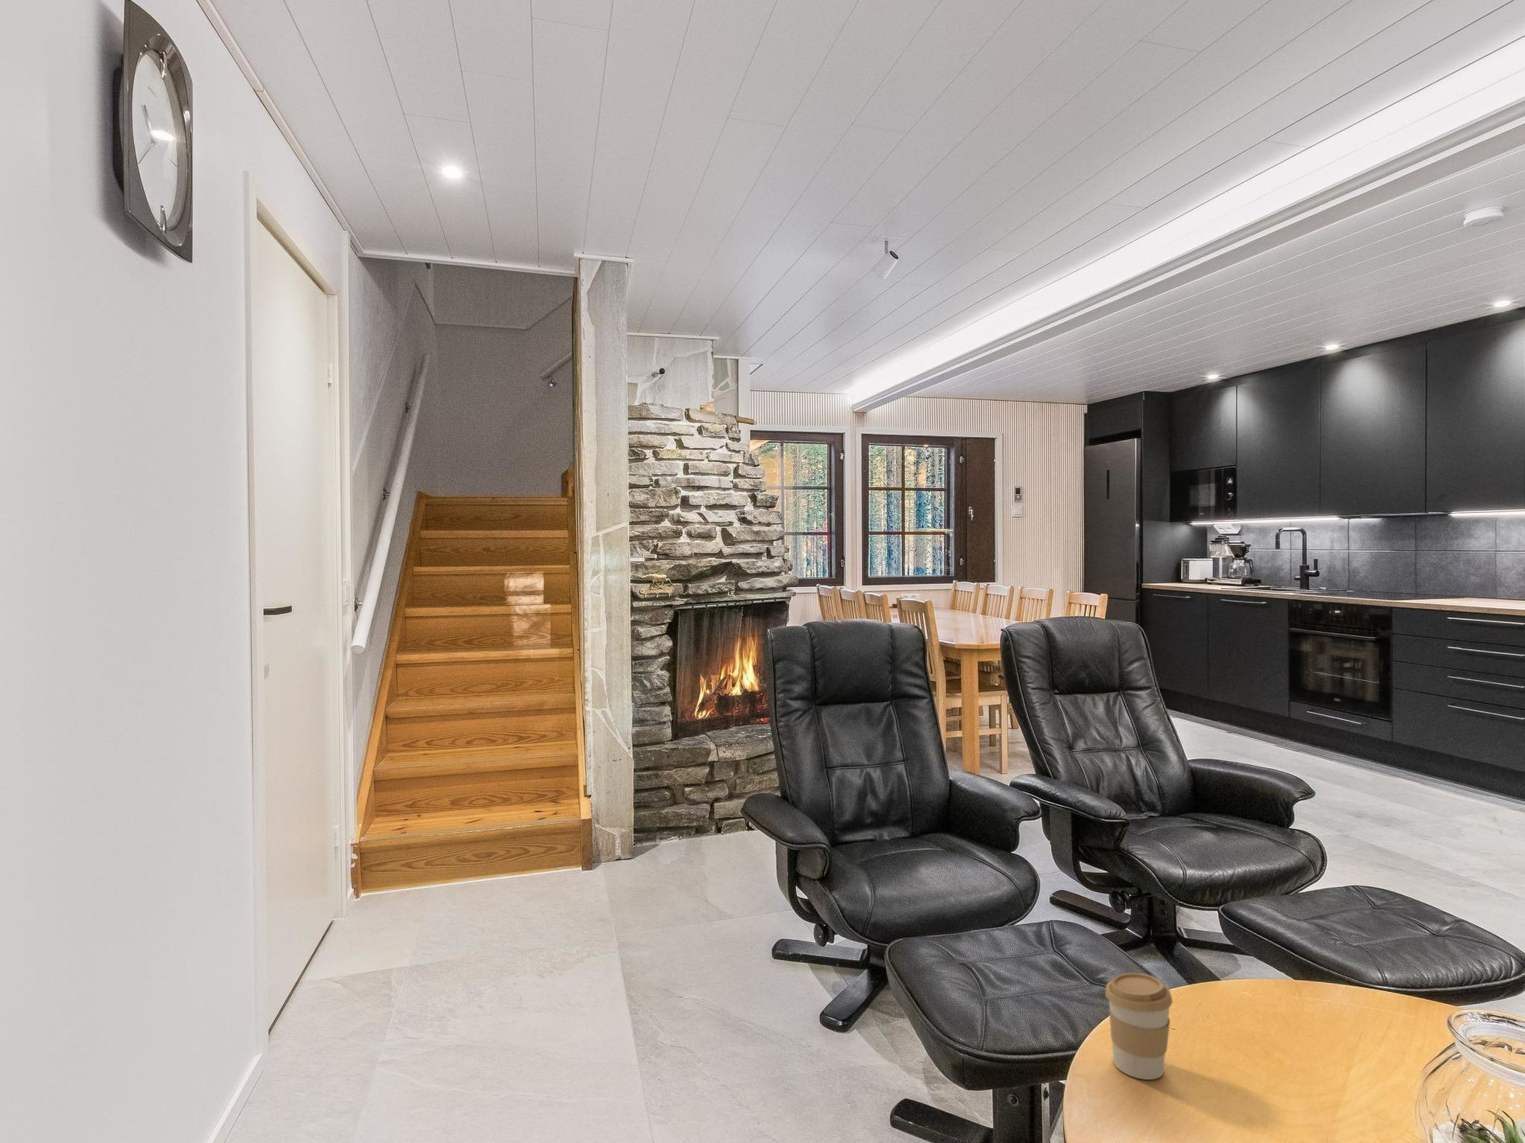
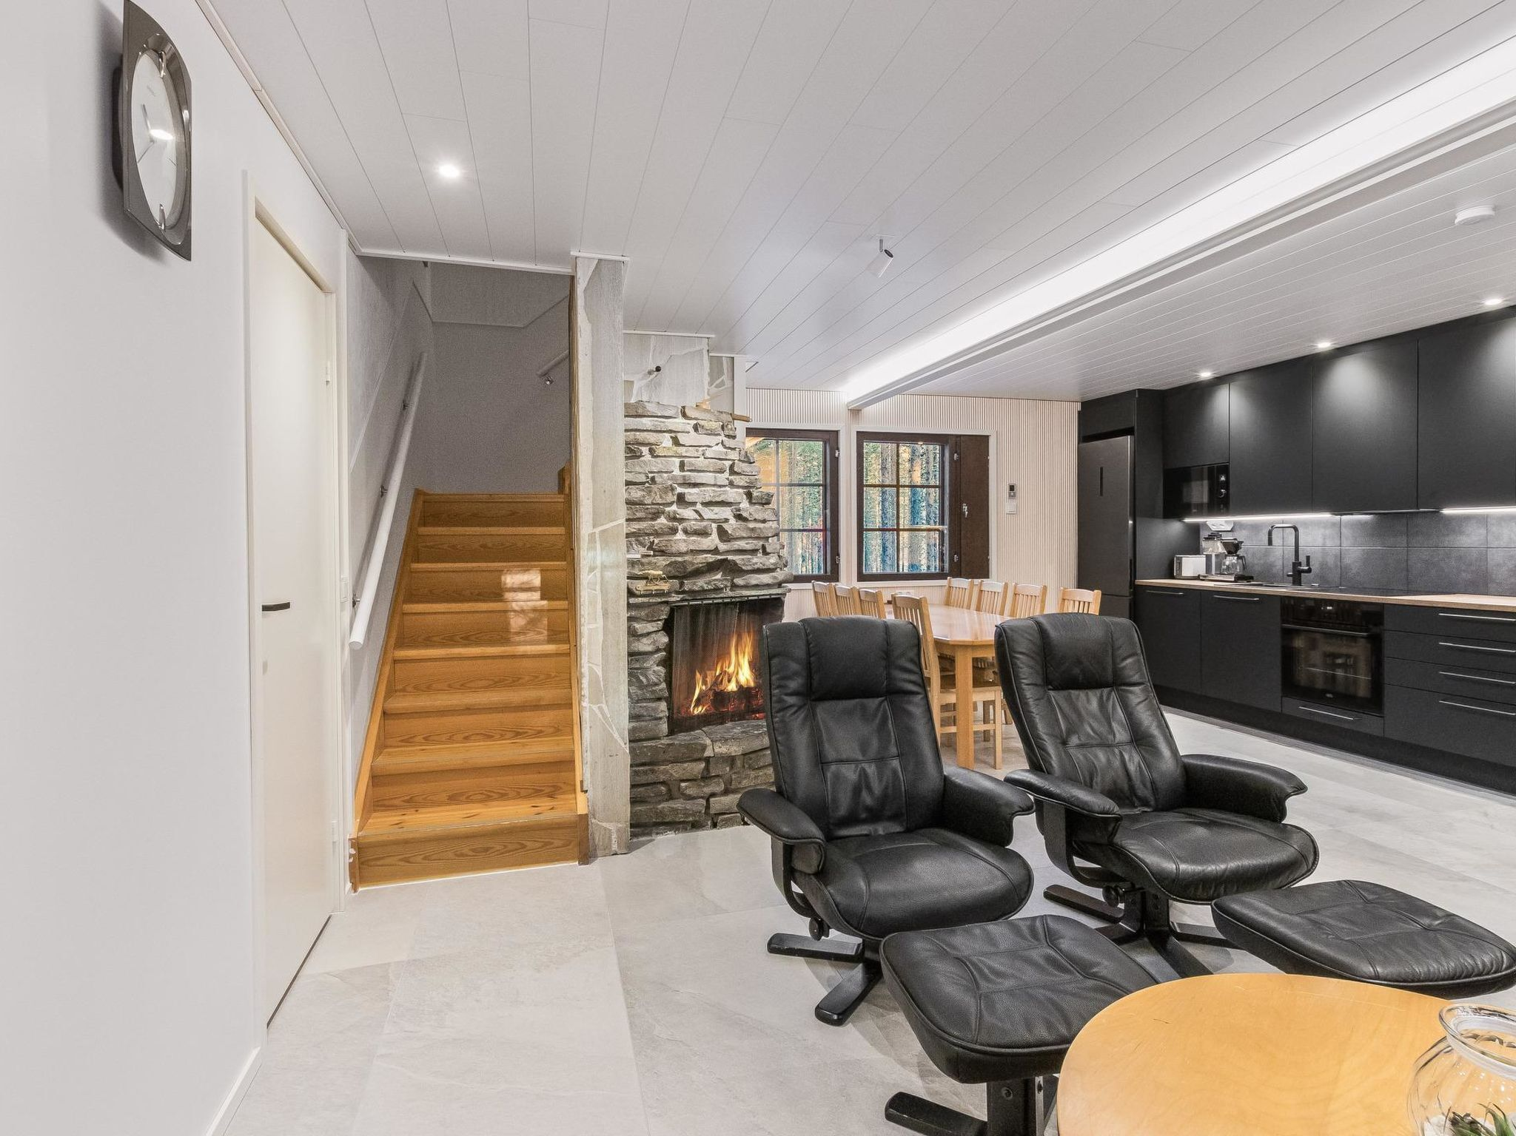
- coffee cup (1138, 1023)
